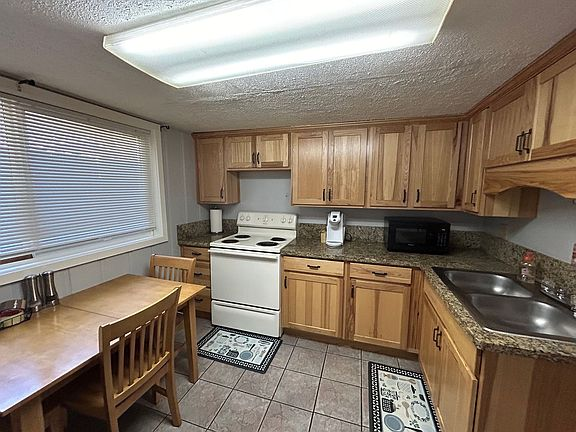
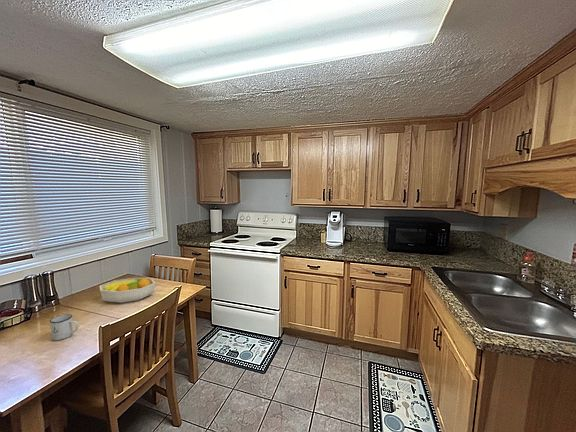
+ mug (65, 327)
+ fruit bowl (127, 287)
